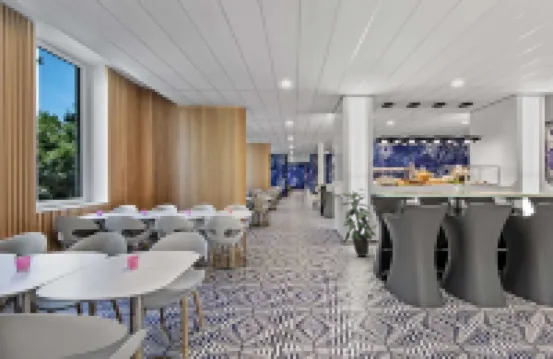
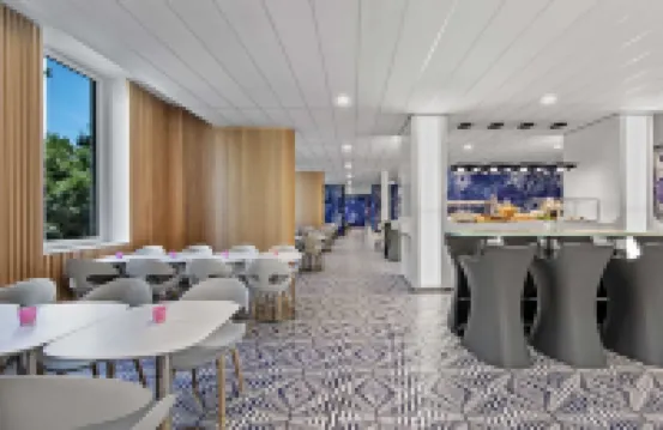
- indoor plant (358, 222)
